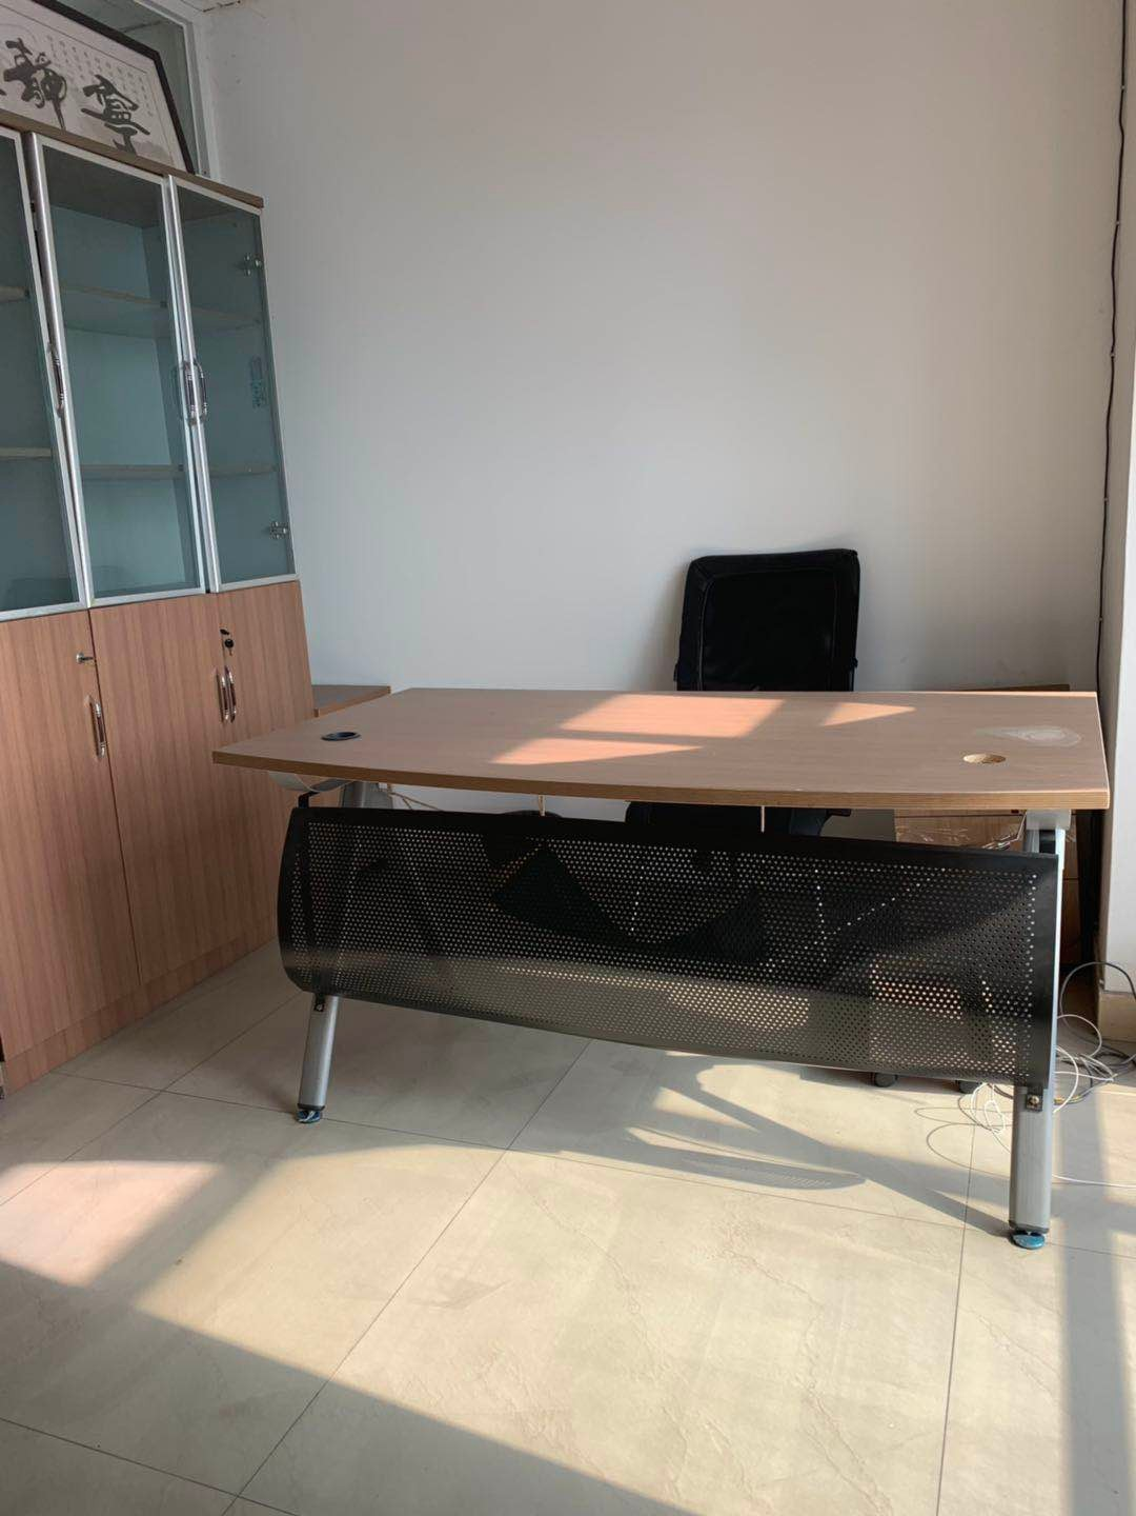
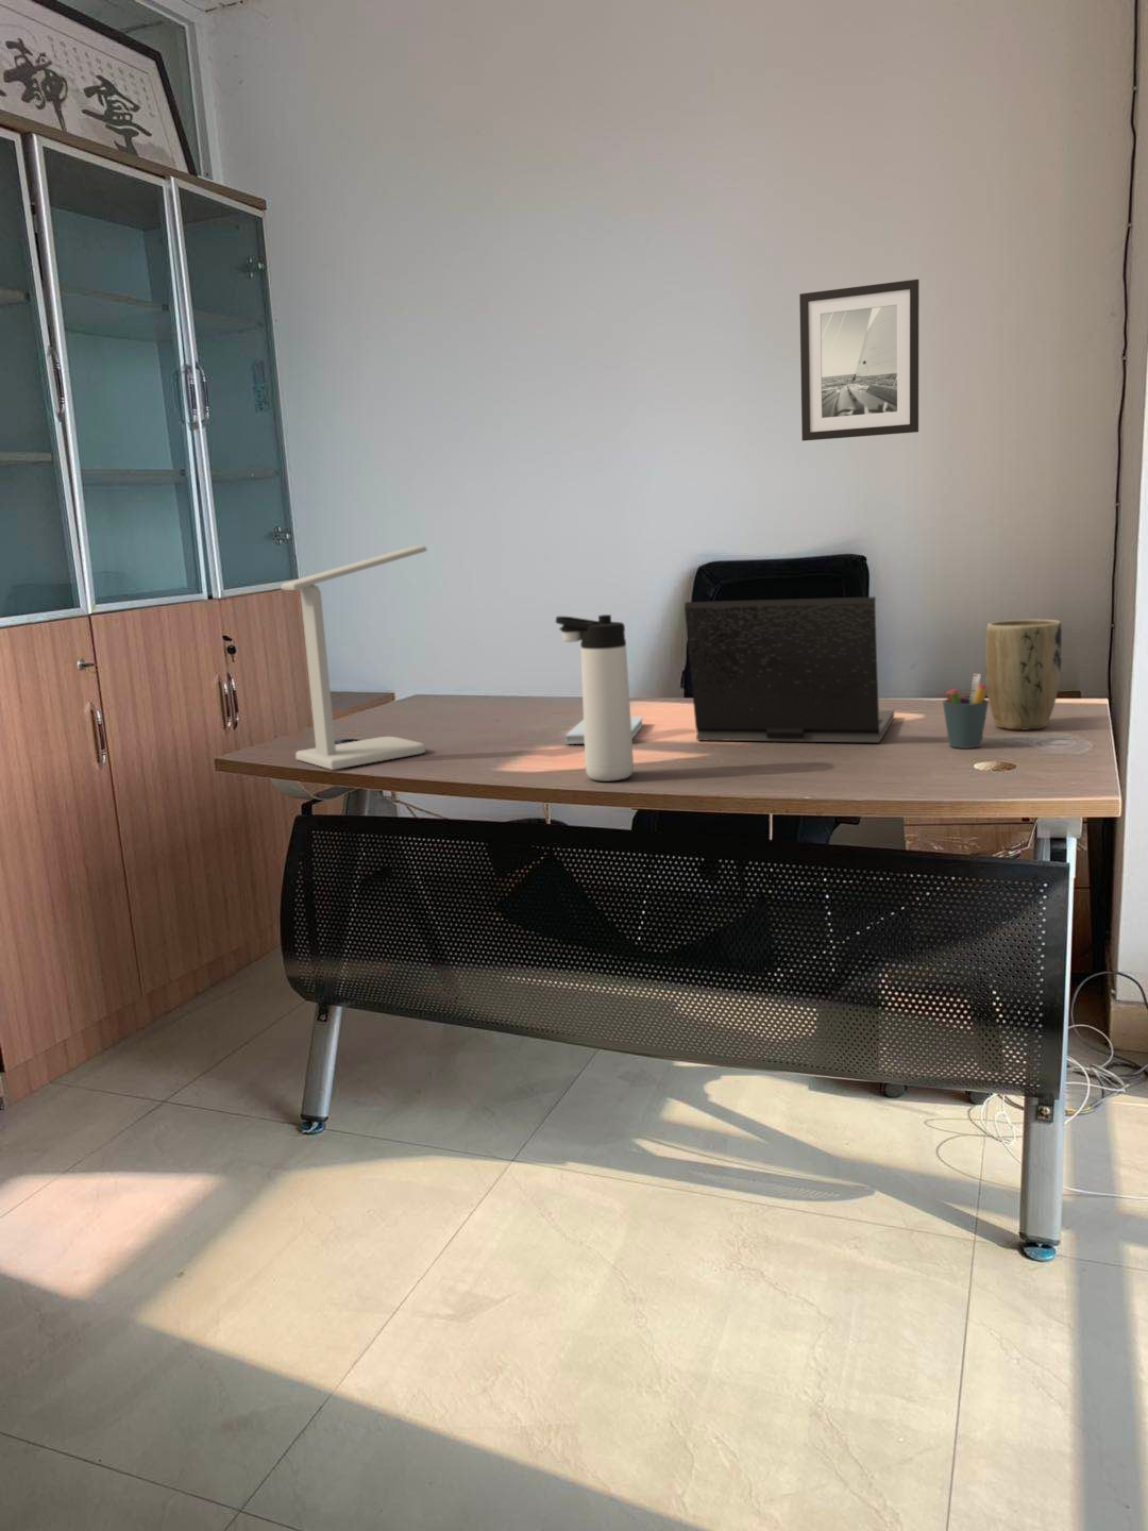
+ wall art (857, 363)
+ plant pot (1023, 674)
+ laptop (793, 662)
+ desk lamp (327, 656)
+ notepad (584, 734)
+ thermos bottle (594, 697)
+ pen holder (965, 710)
